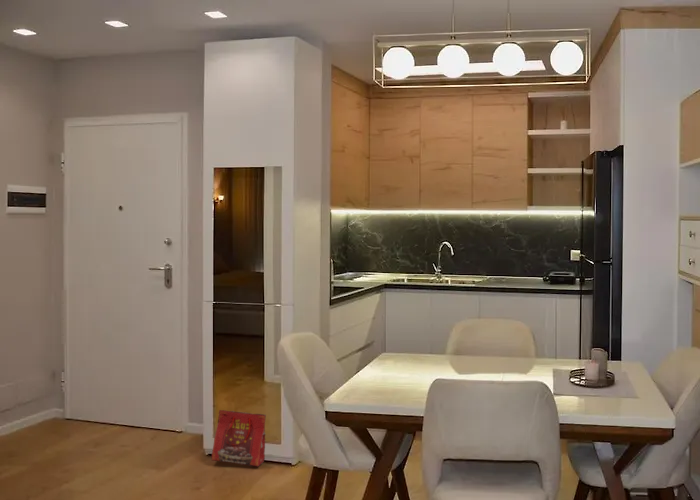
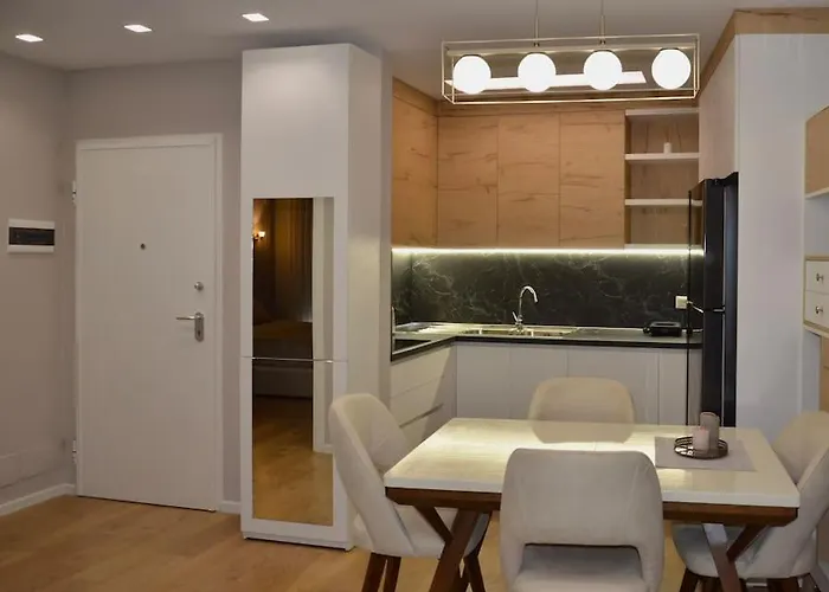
- shopping bag (238, 437)
